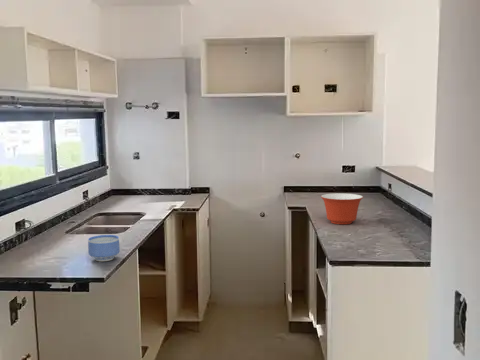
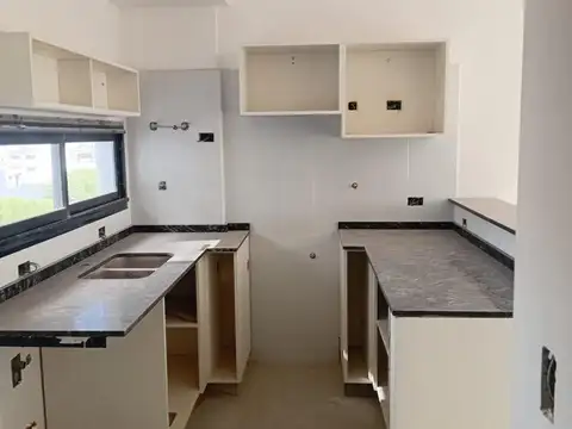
- bowl (104, 248)
- mixing bowl (341, 209)
